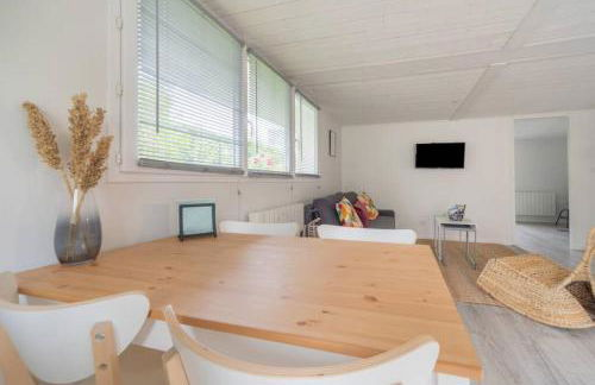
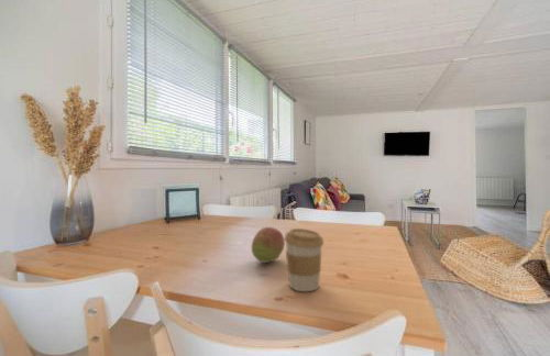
+ coffee cup (304, 257)
+ fruit (267, 244)
